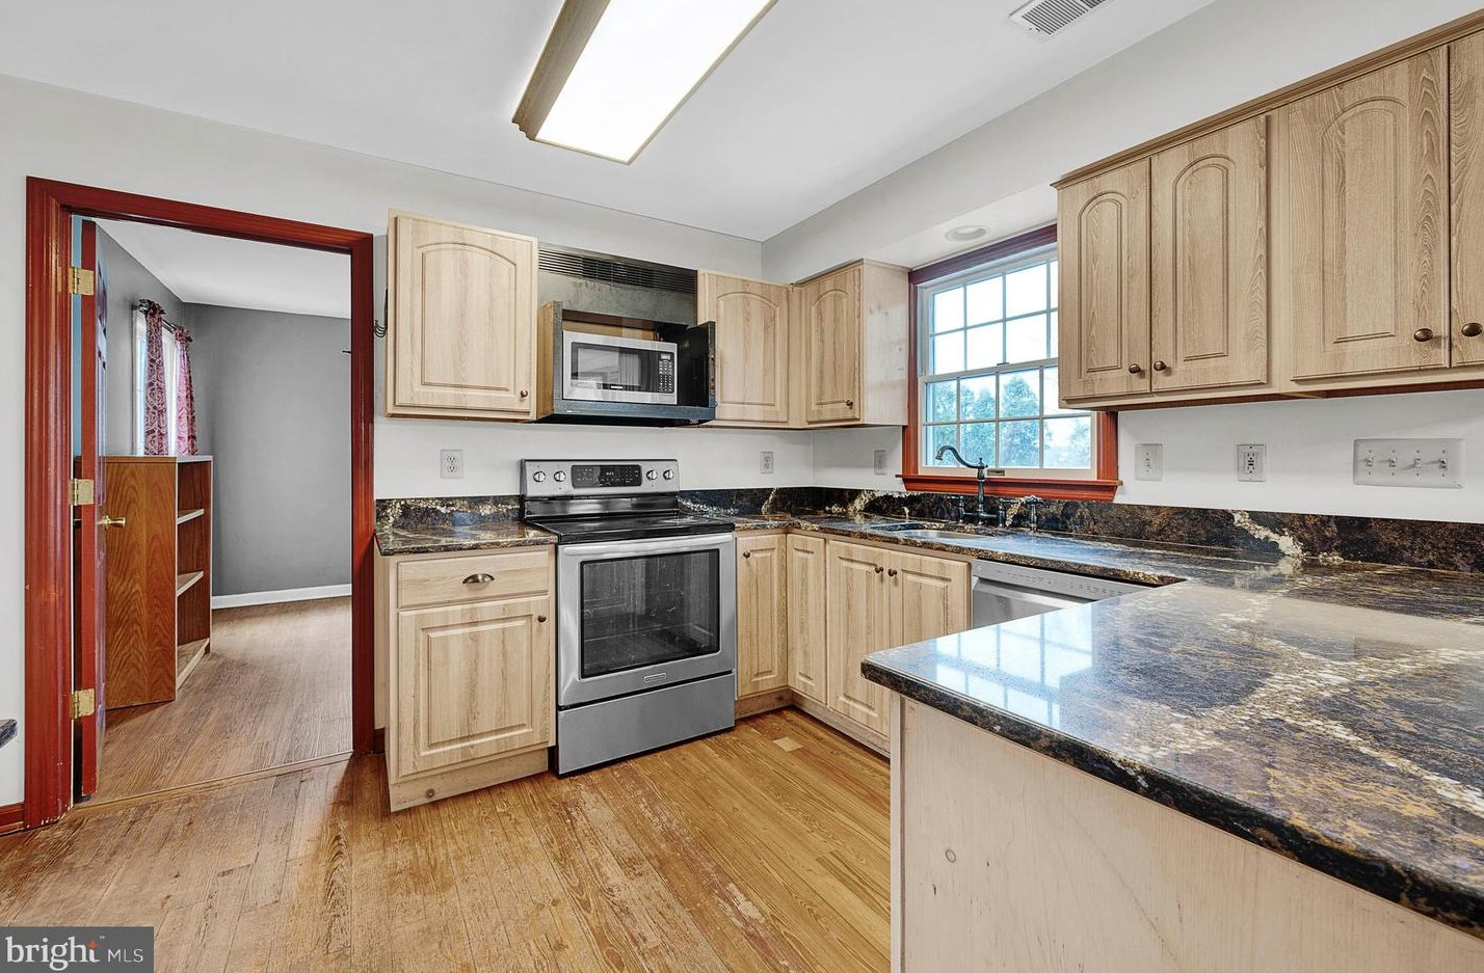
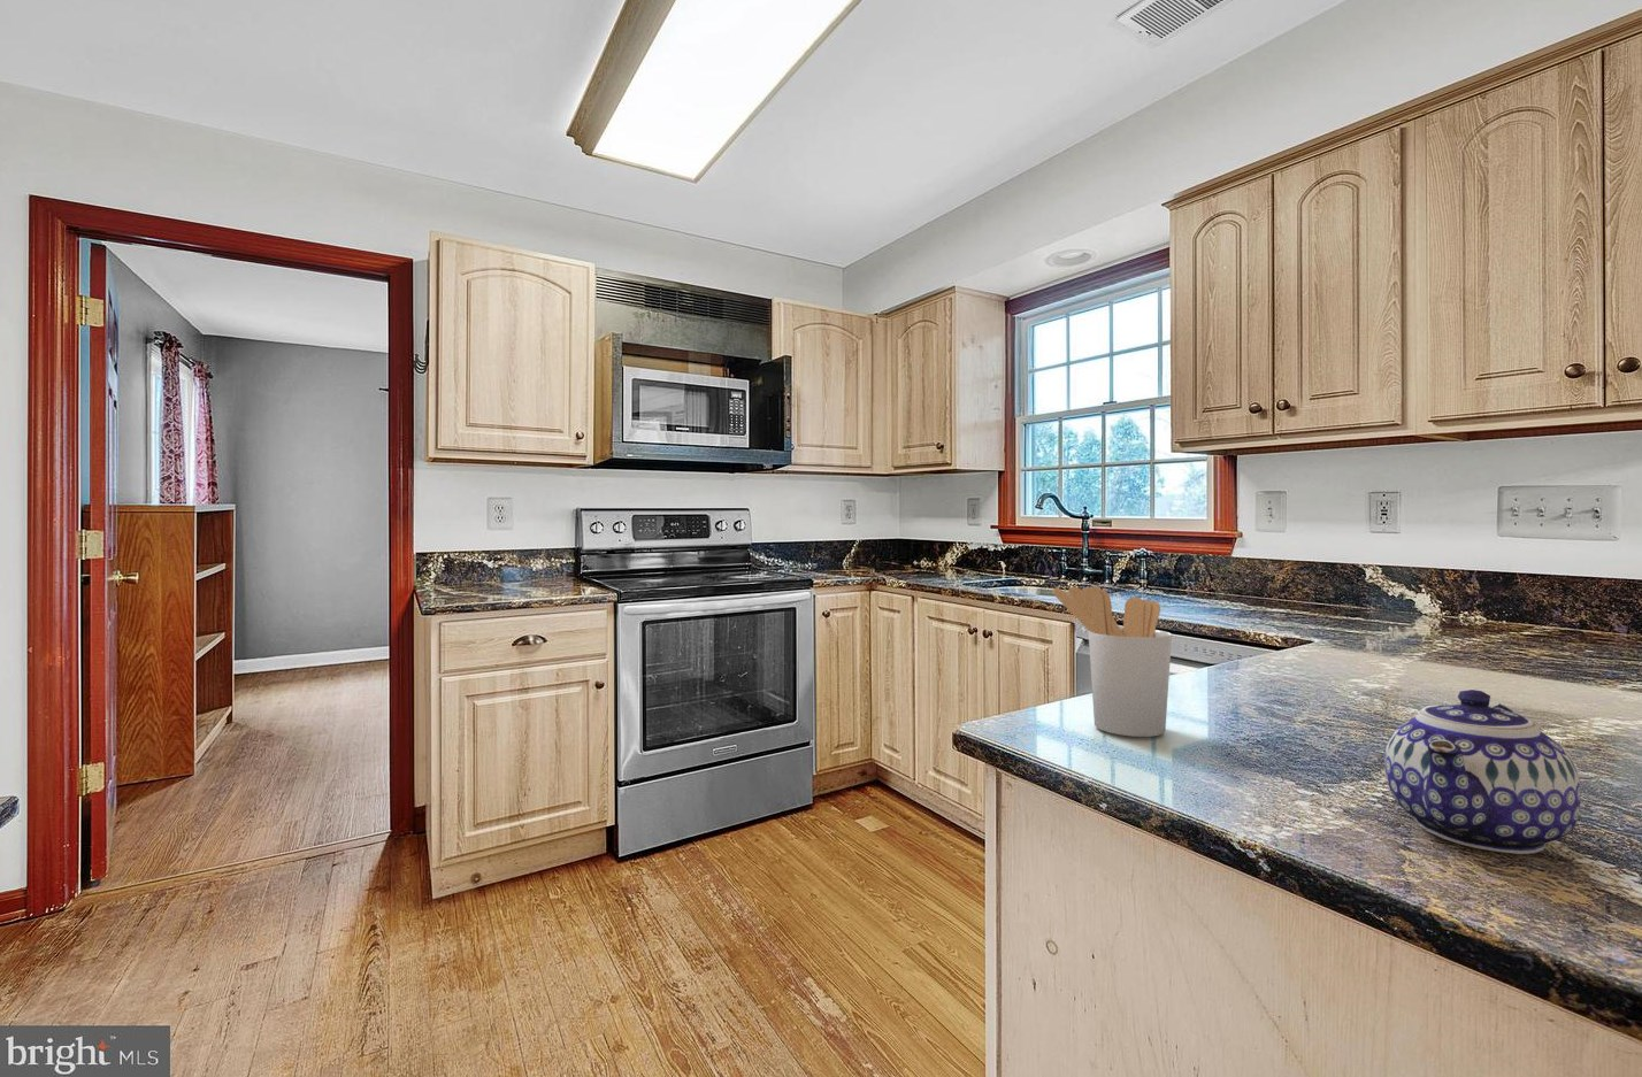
+ teapot (1476, 761)
+ utensil holder (1111, 653)
